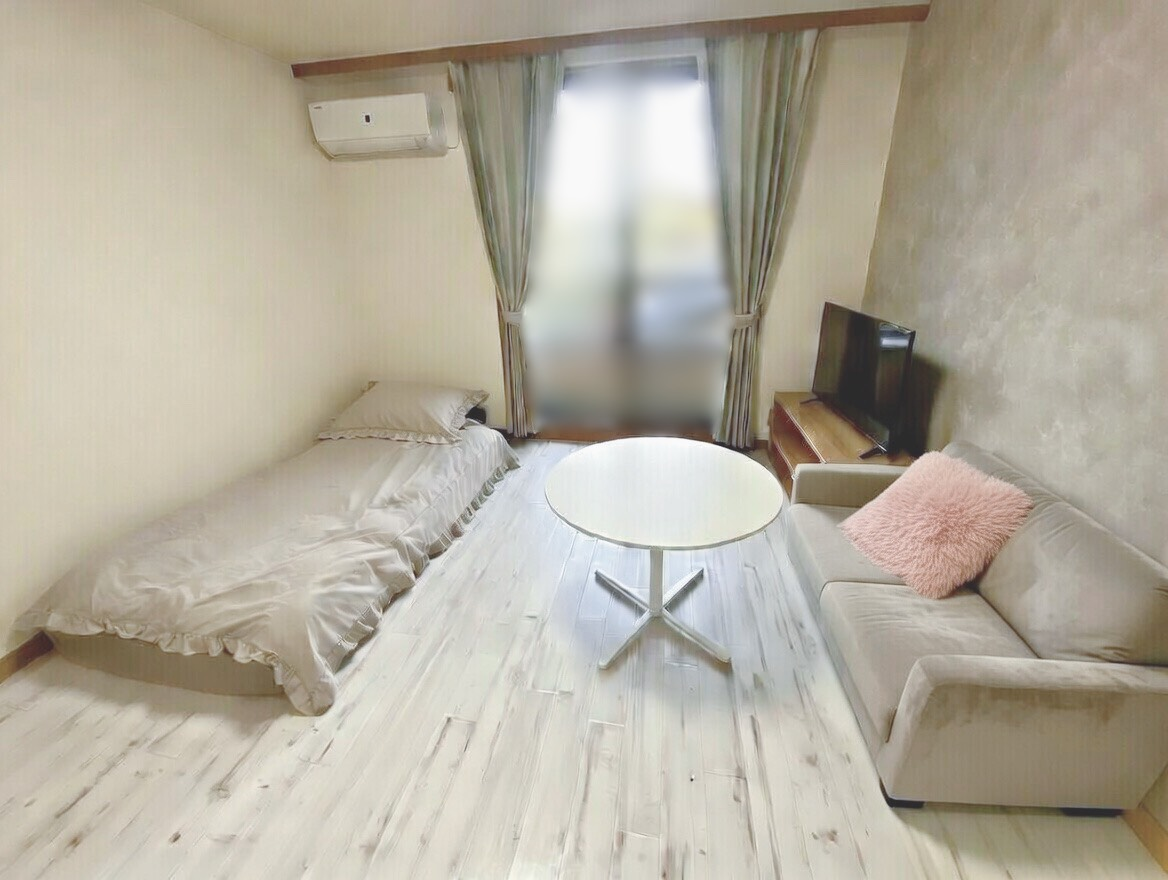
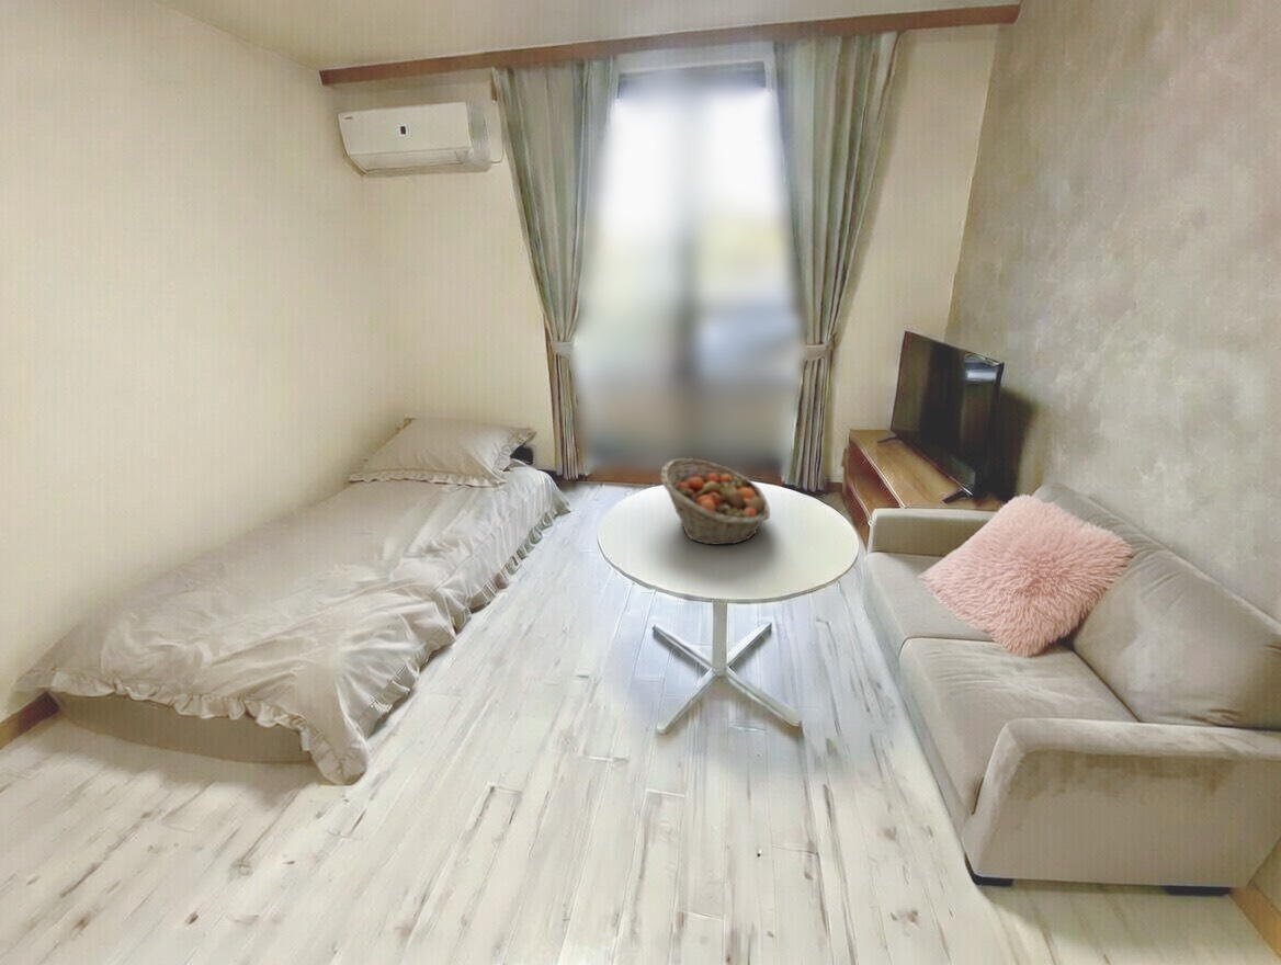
+ fruit basket (714, 498)
